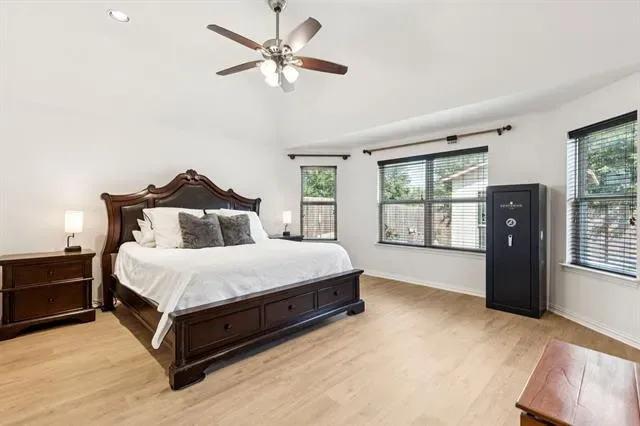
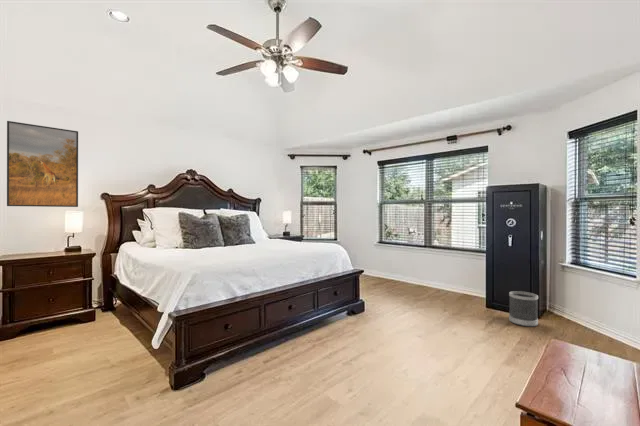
+ wastebasket (523, 308)
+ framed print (44, 166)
